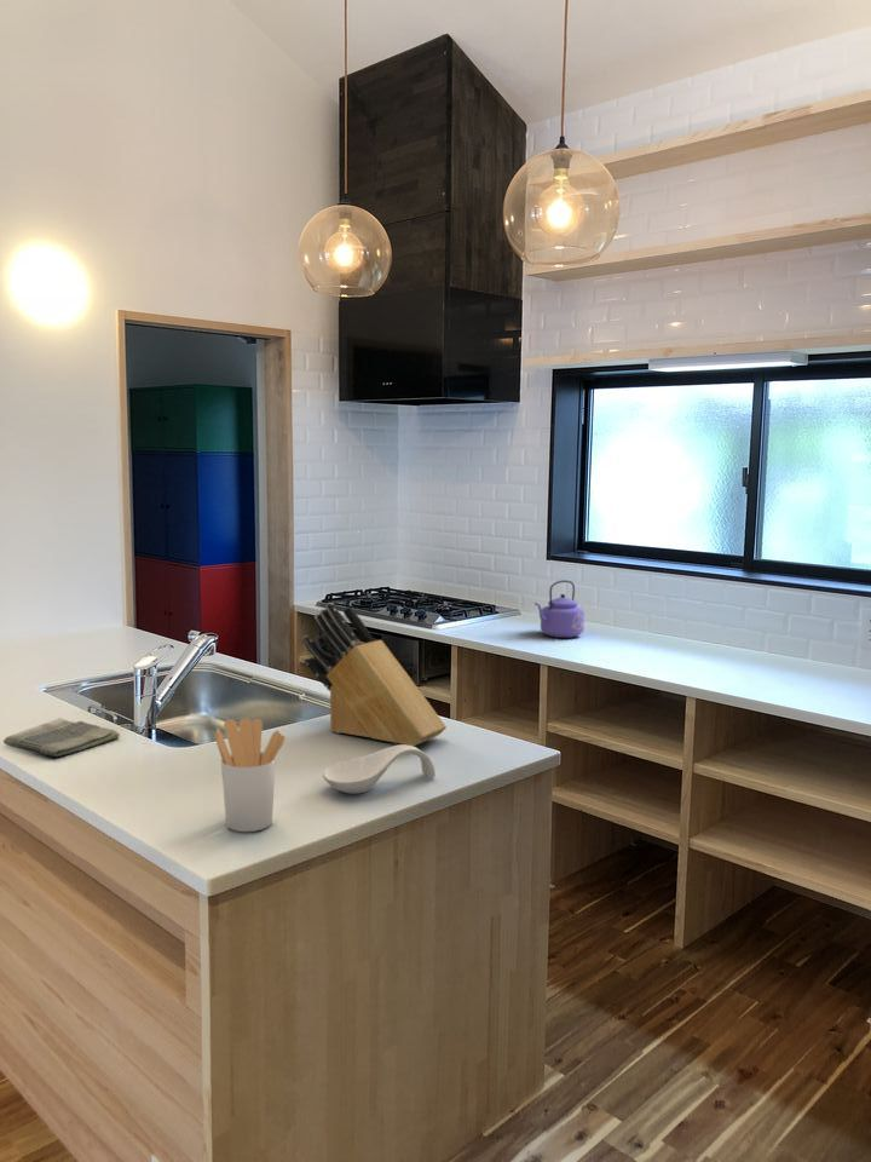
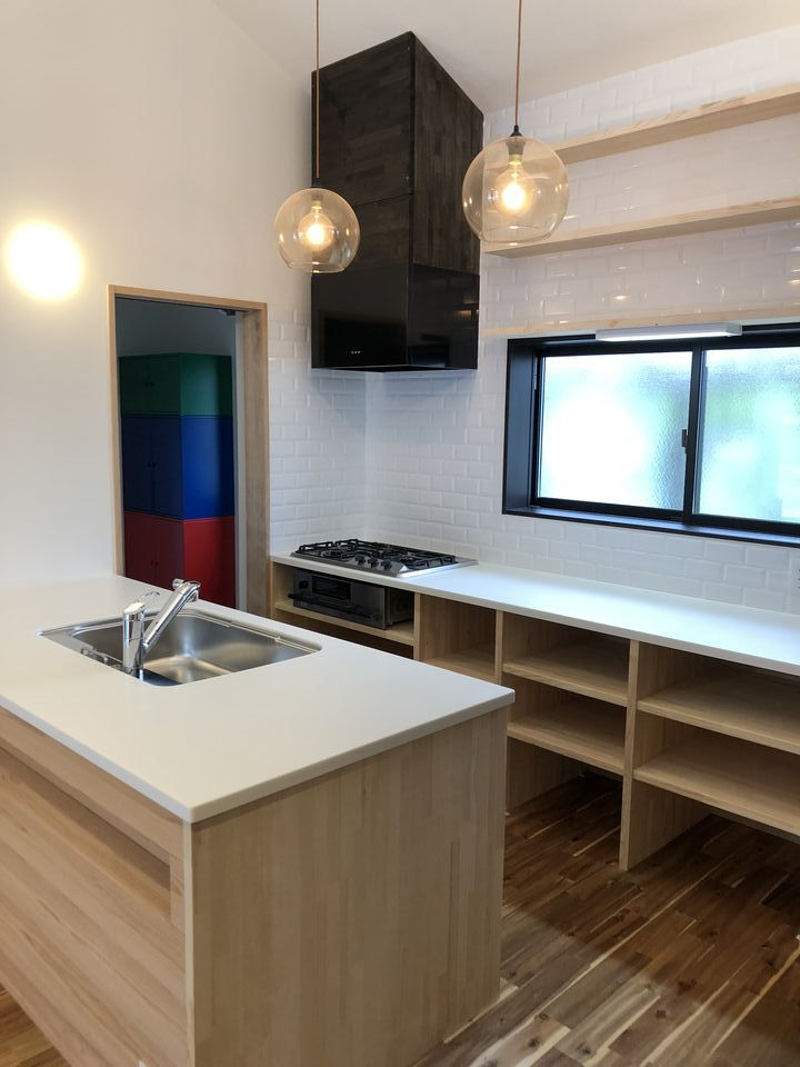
- spoon rest (379, 766)
- utensil holder (246, 771)
- kettle (556, 608)
- dish towel (63, 735)
- knife block (371, 669)
